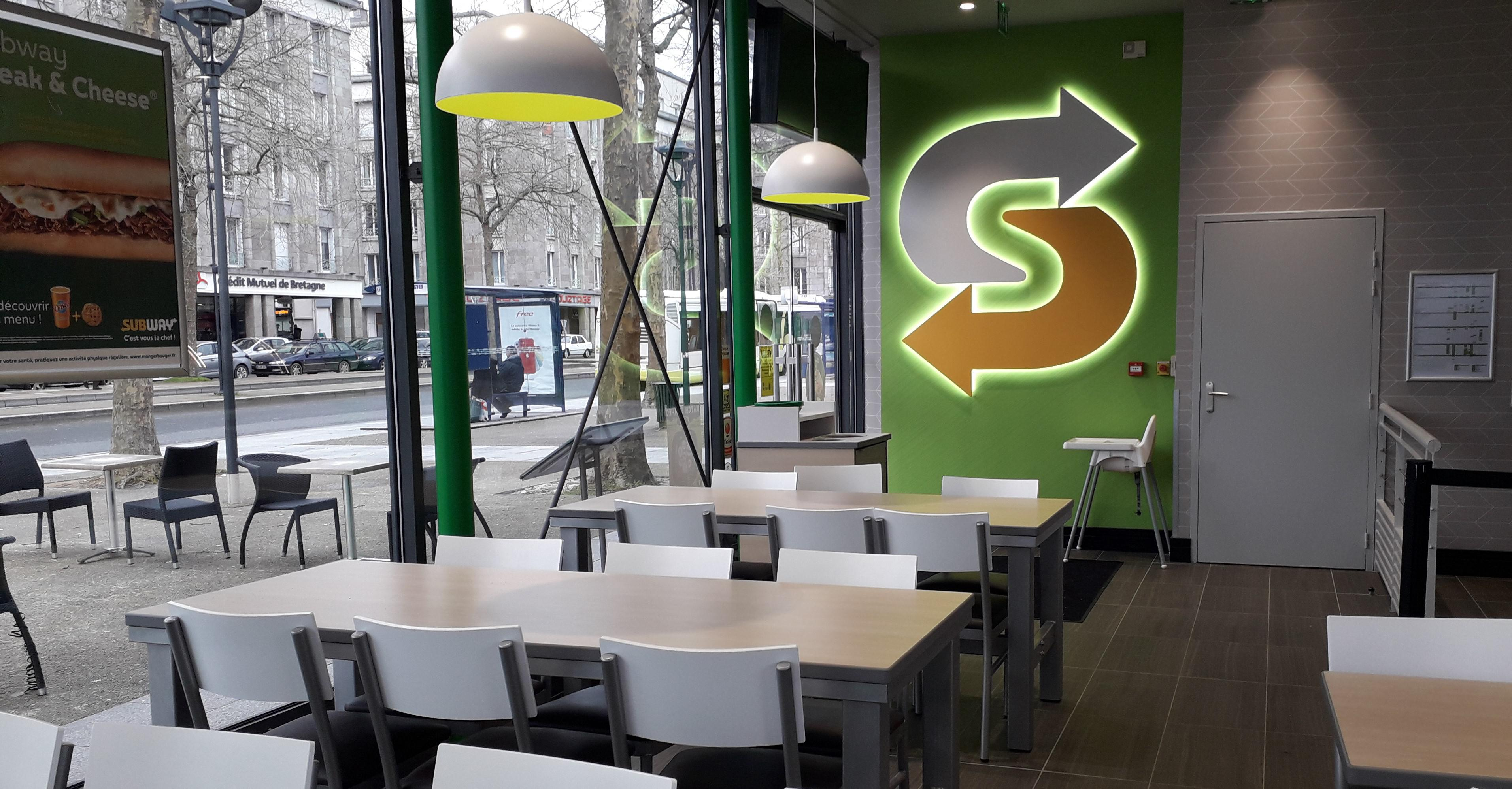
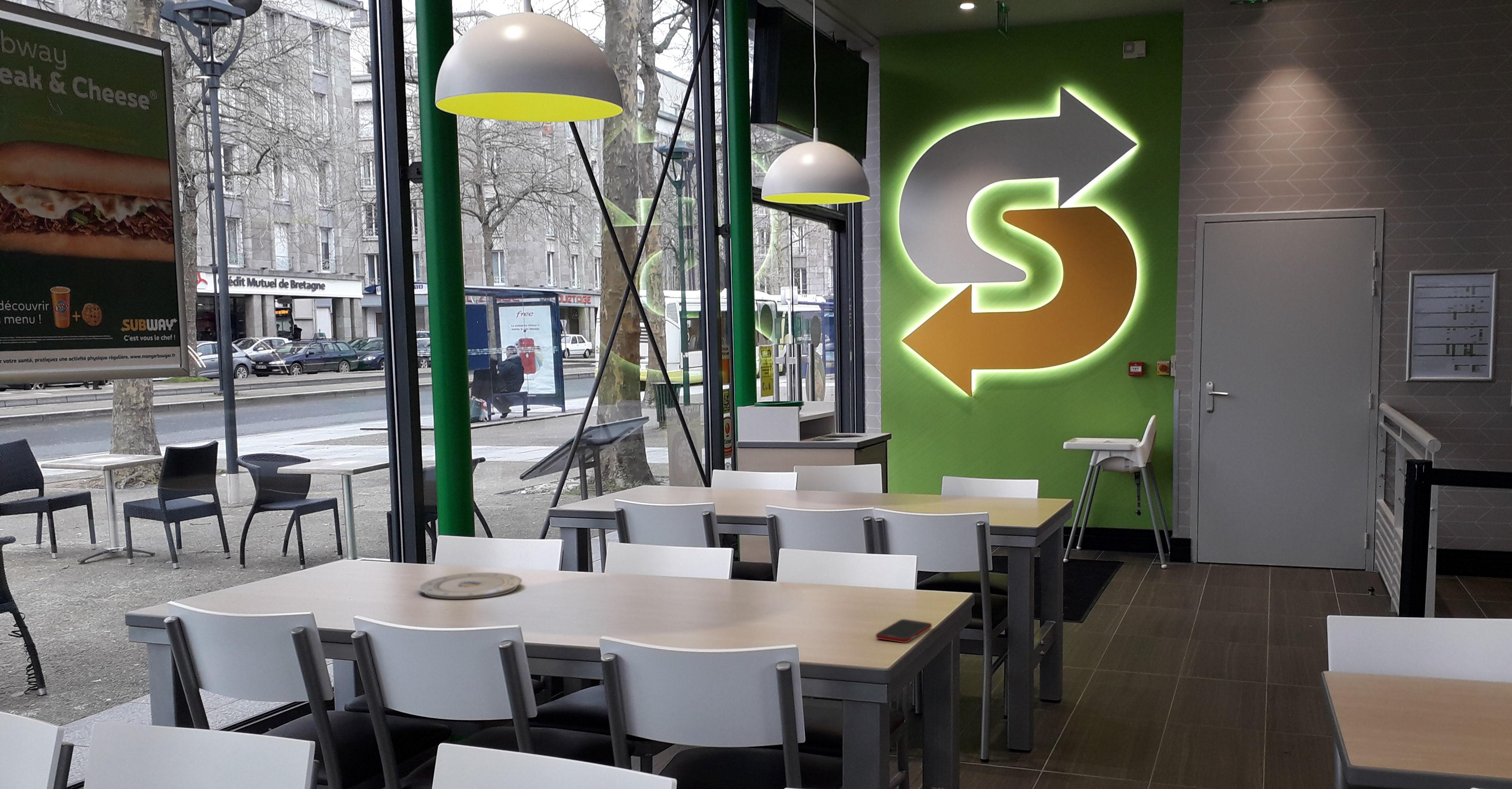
+ plate (471, 586)
+ cell phone (904, 631)
